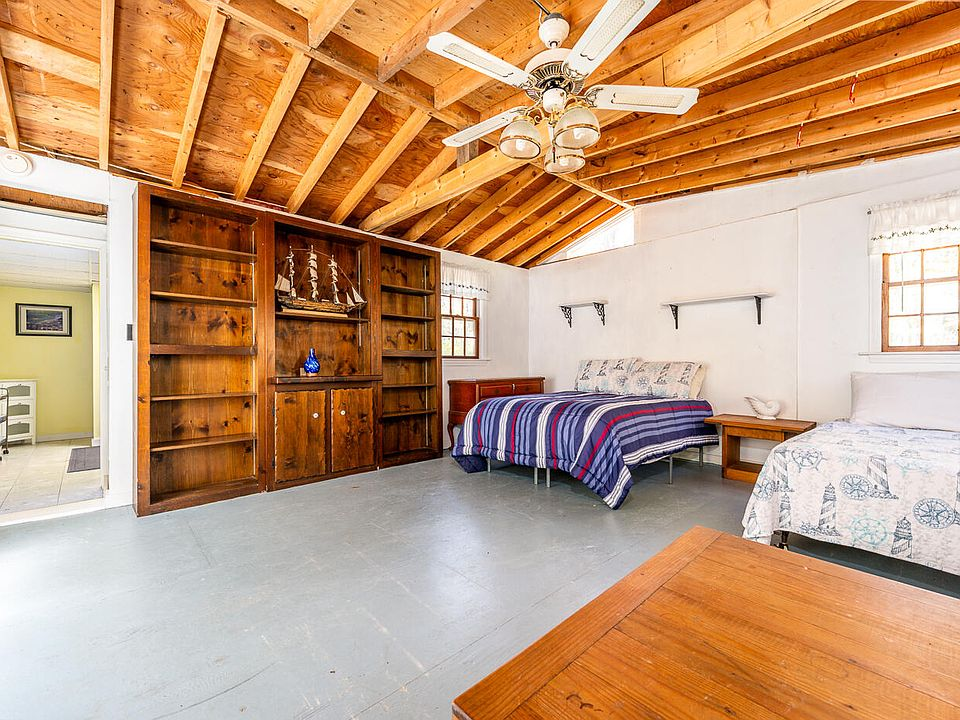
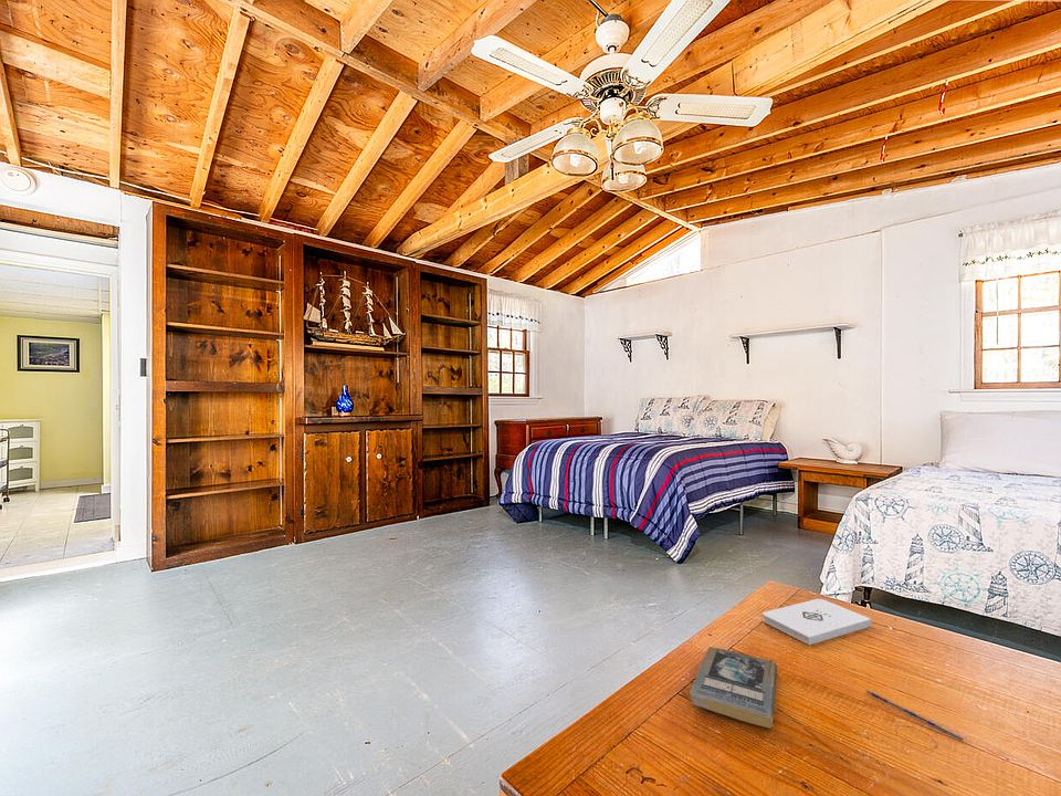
+ pen (912, 713)
+ book (736, 681)
+ notepad (815, 619)
